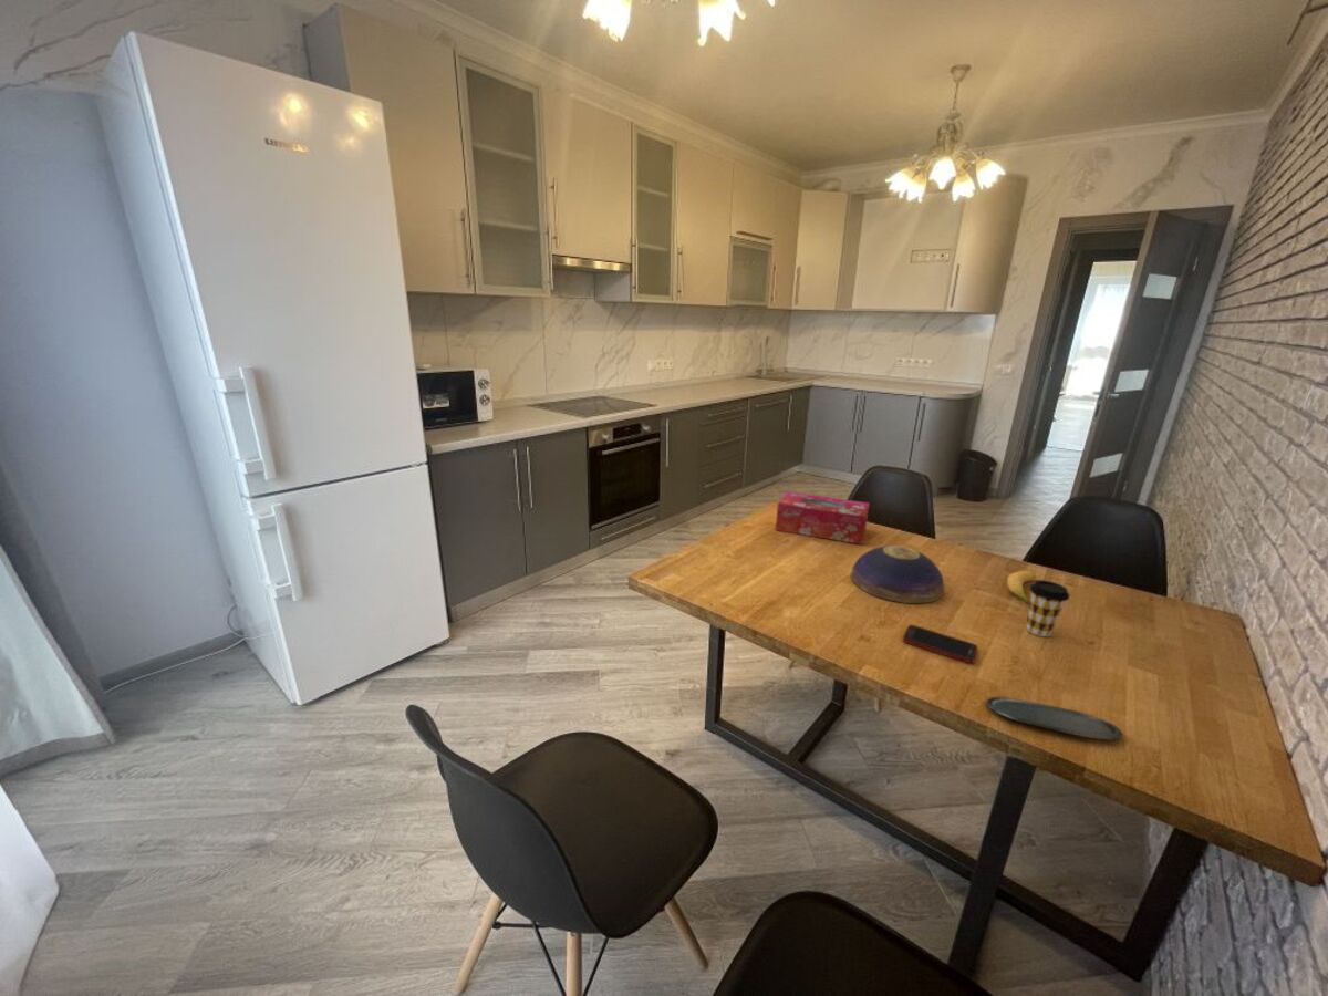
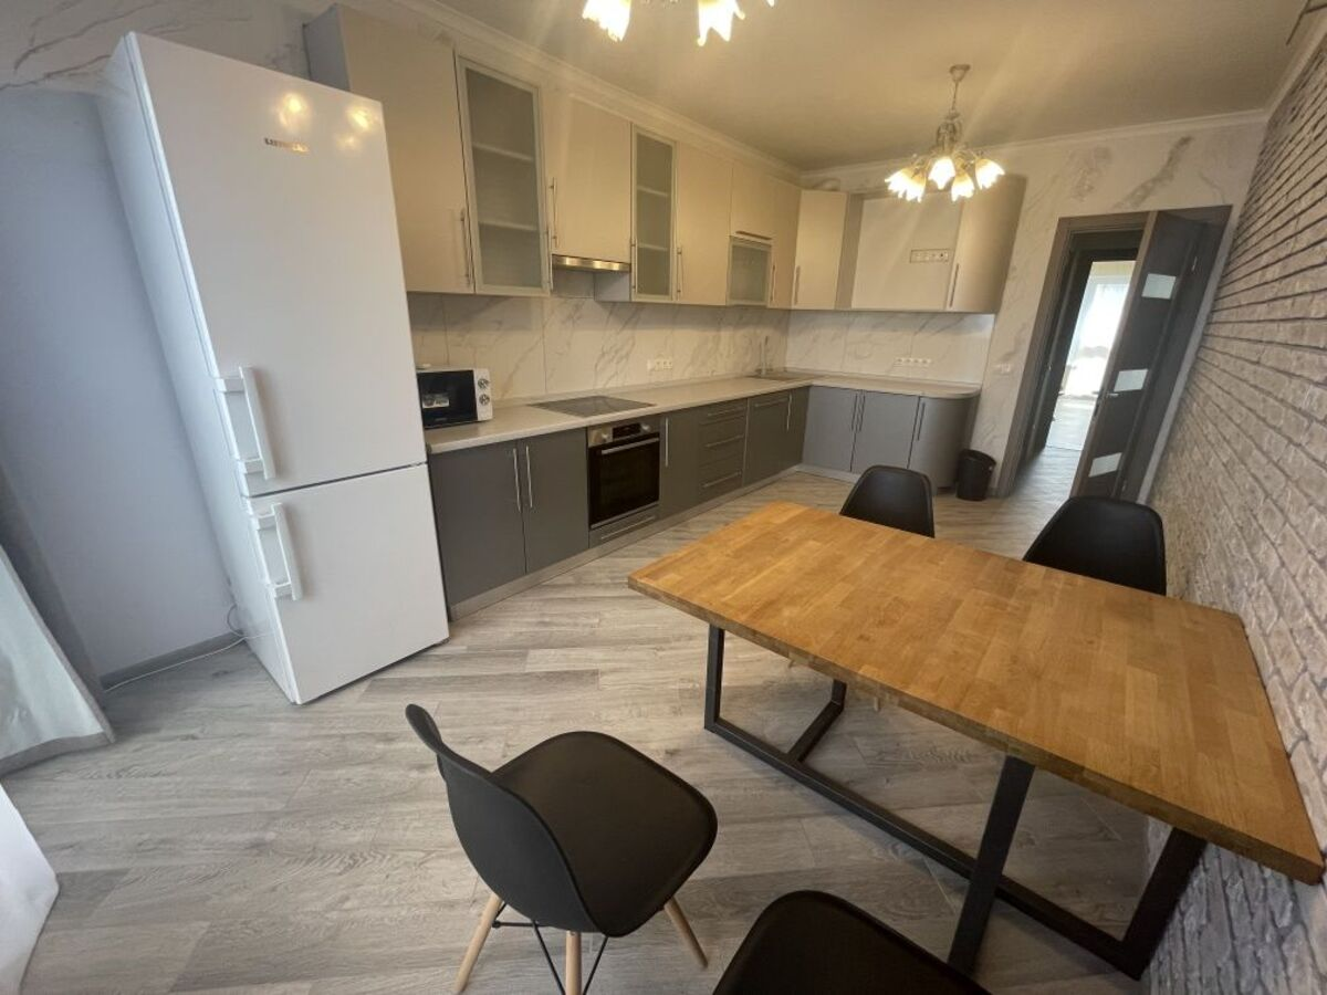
- tissue box (822, 516)
- cell phone (938, 643)
- banana (1023, 582)
- coffee cup (1044, 609)
- decorative bowl (899, 566)
- oval tray (1051, 717)
